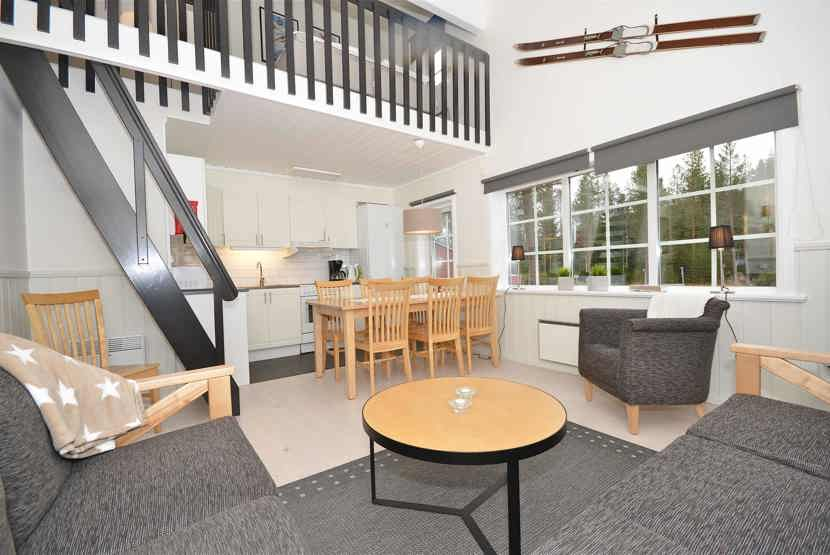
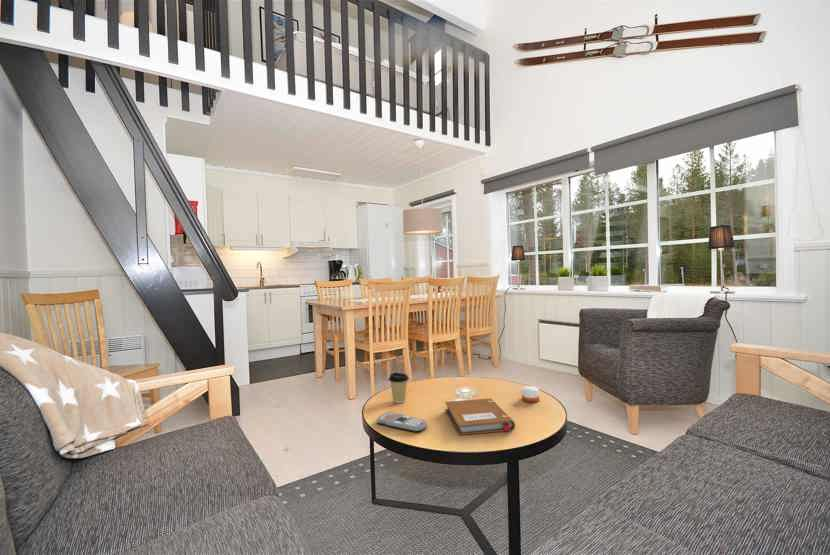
+ coffee cup (399, 387)
+ notebook (478, 415)
+ candle (530, 388)
+ remote control (402, 422)
